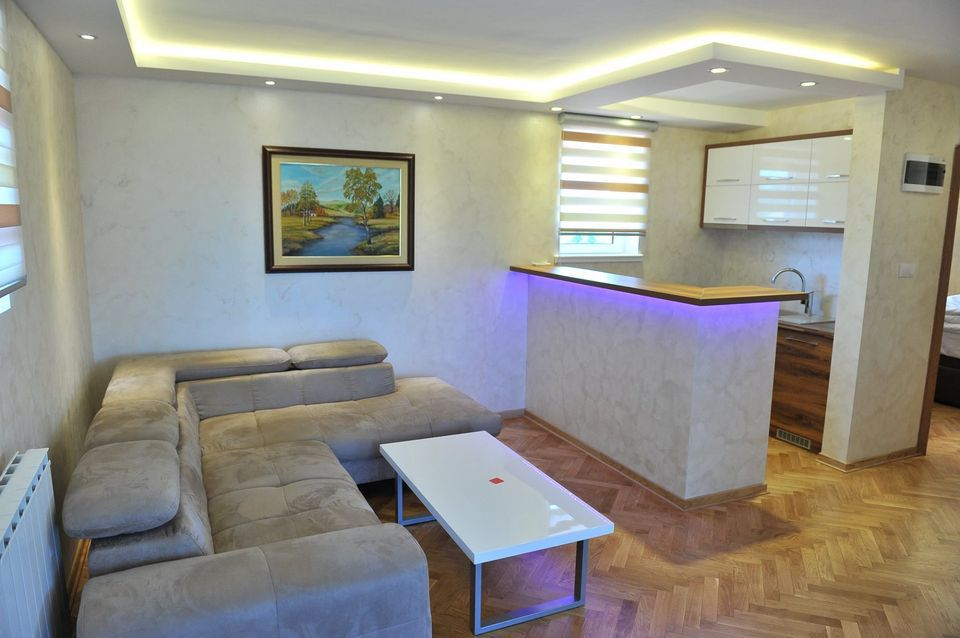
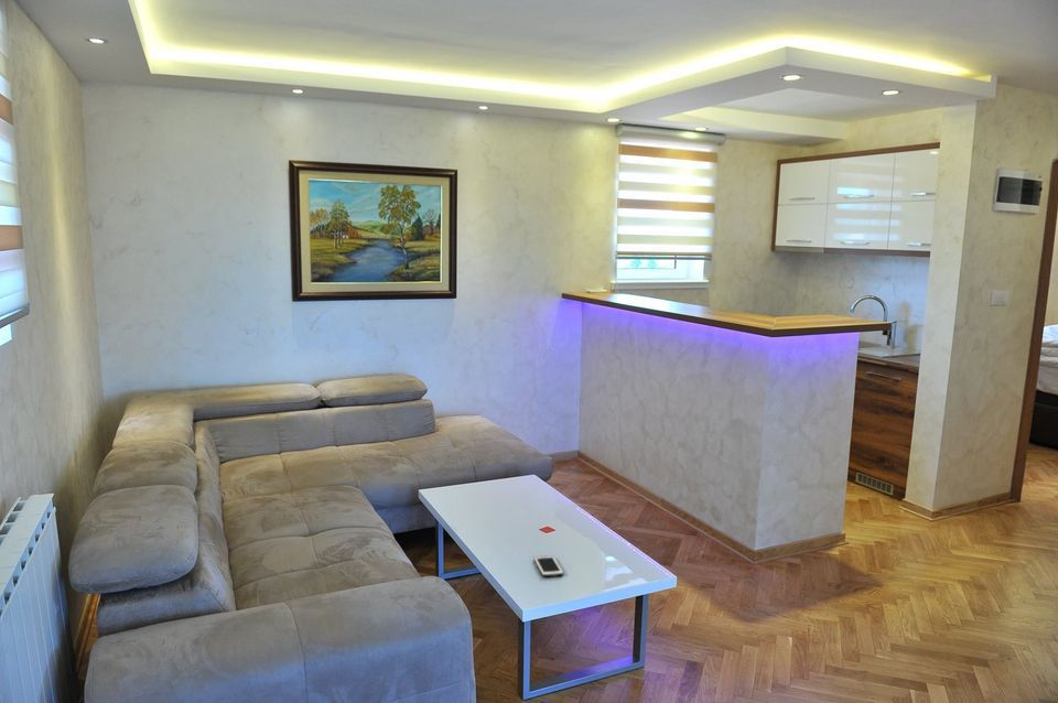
+ cell phone (548, 565)
